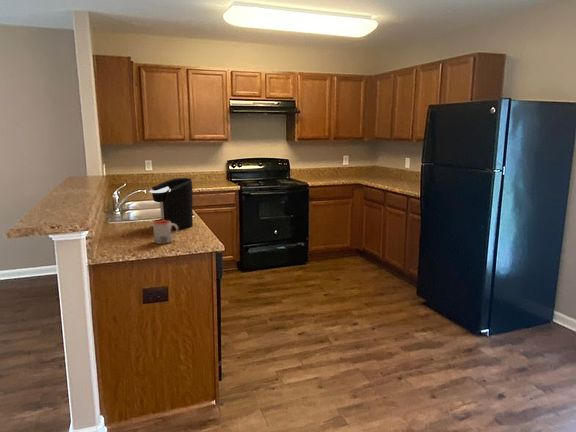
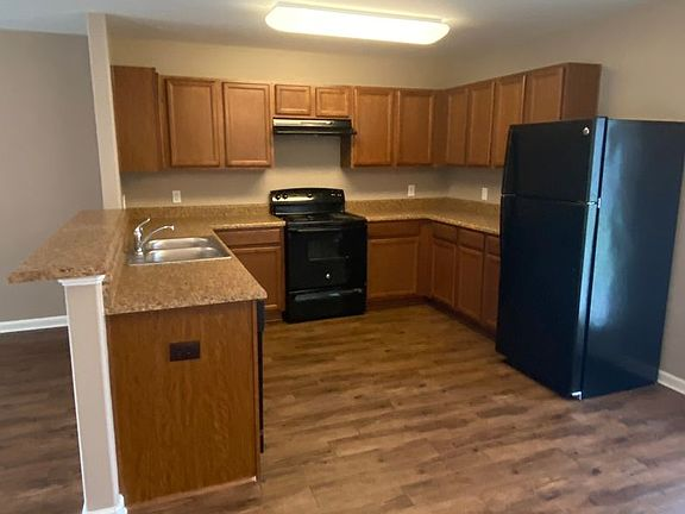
- mug (166, 231)
- coffee maker (171, 202)
